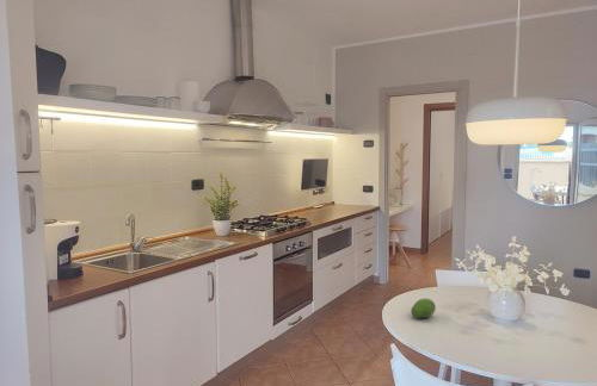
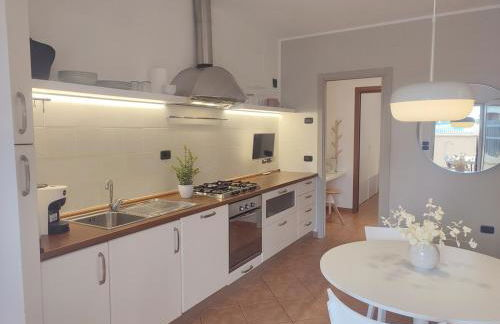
- fruit (423, 307)
